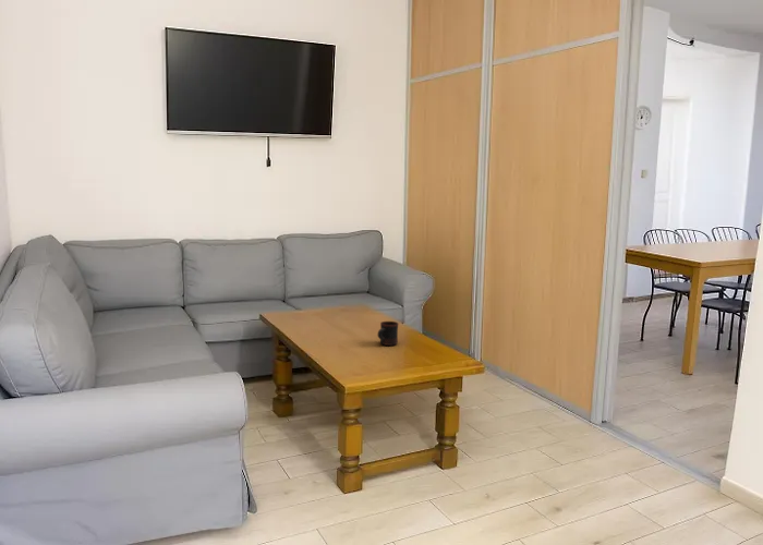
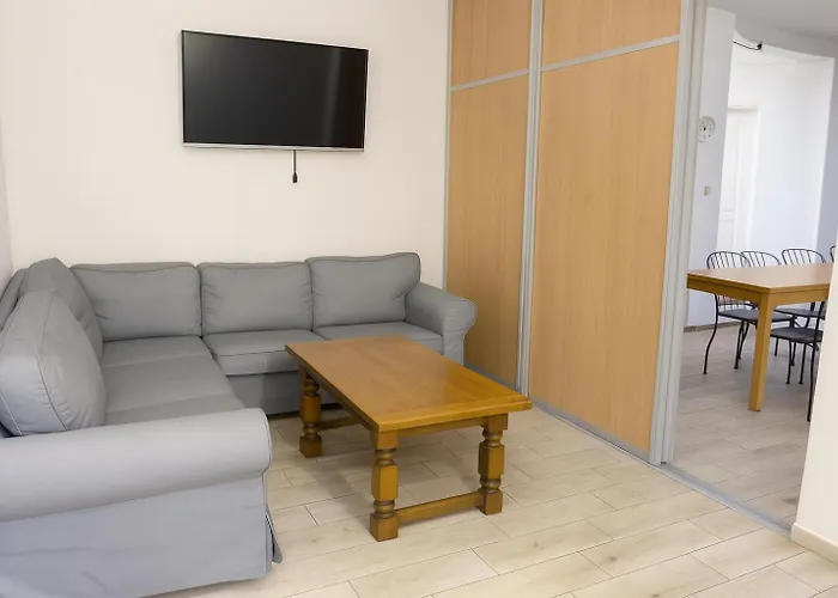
- mug (386, 334)
